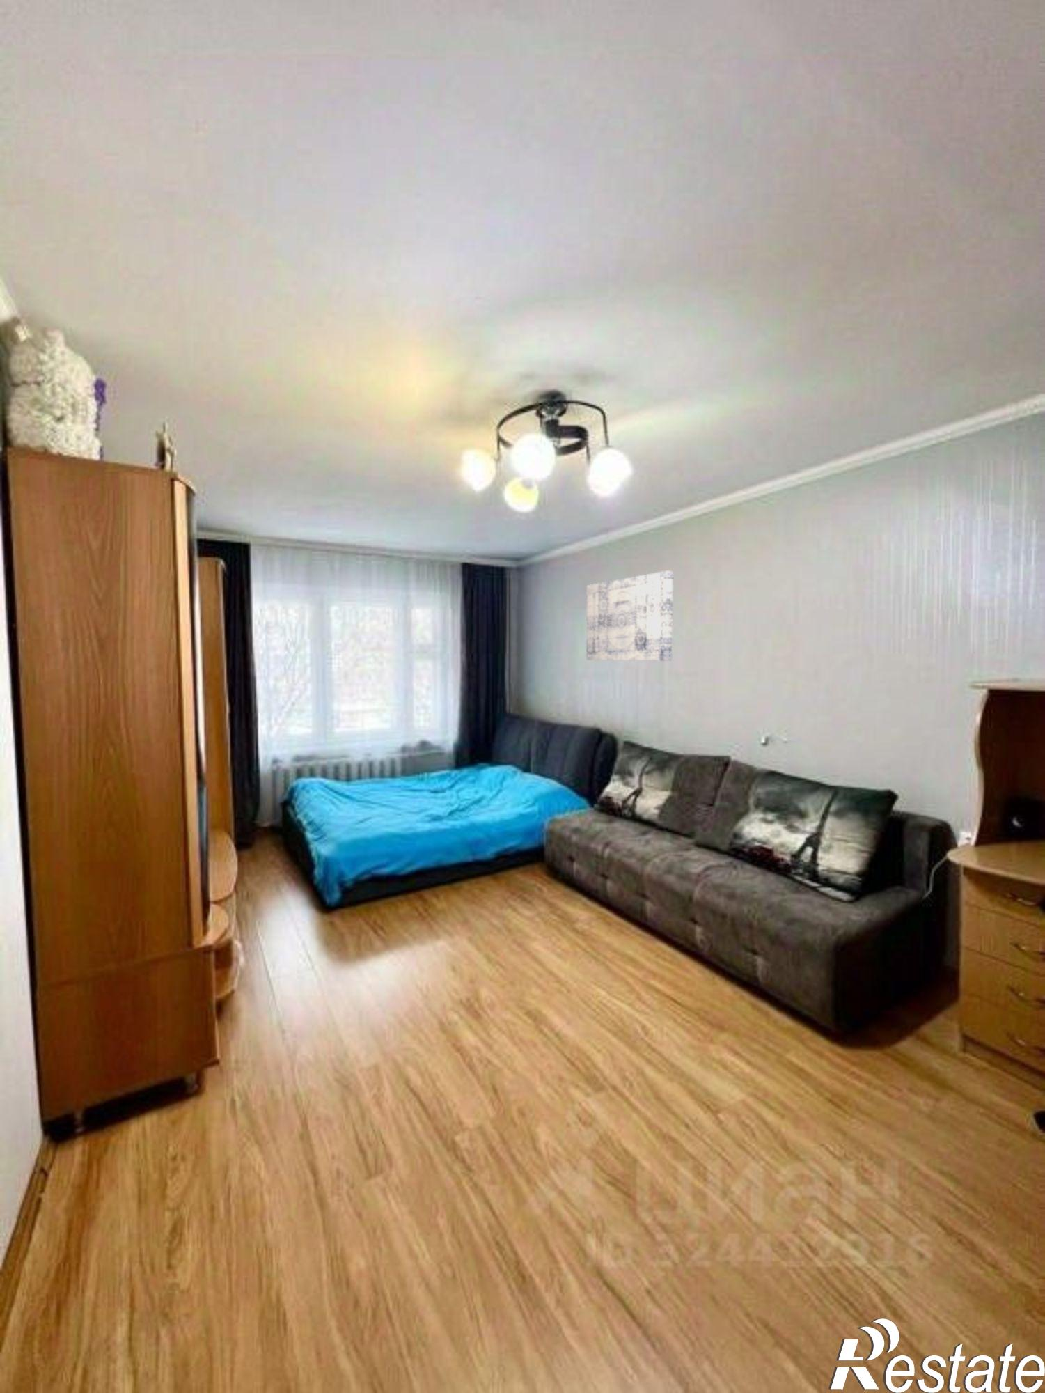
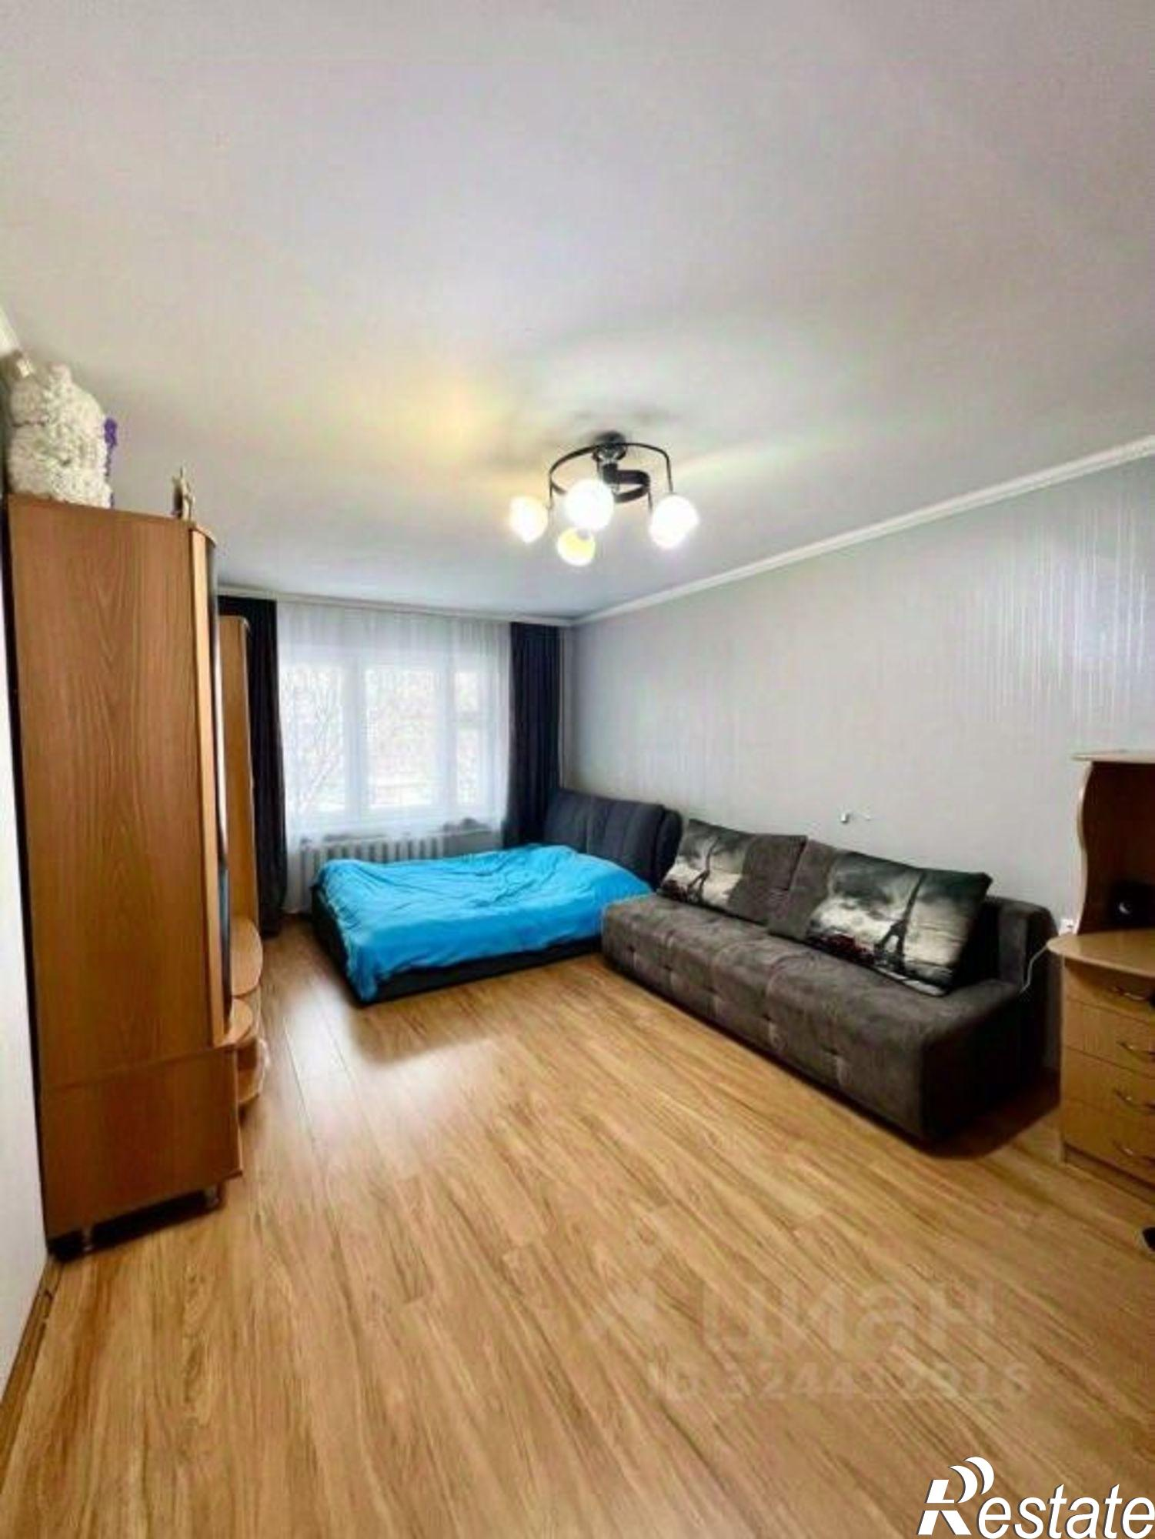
- wall art (626, 619)
